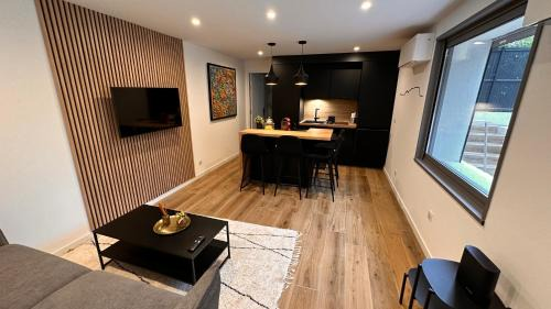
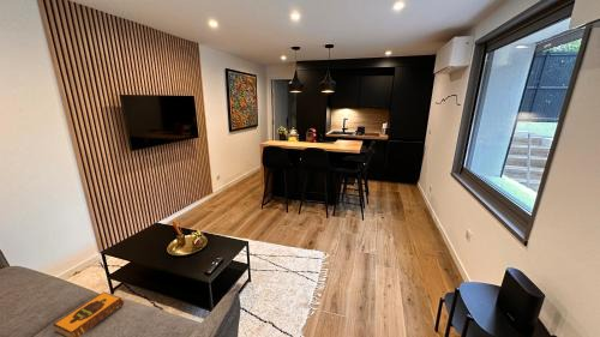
+ hardback book (90, 314)
